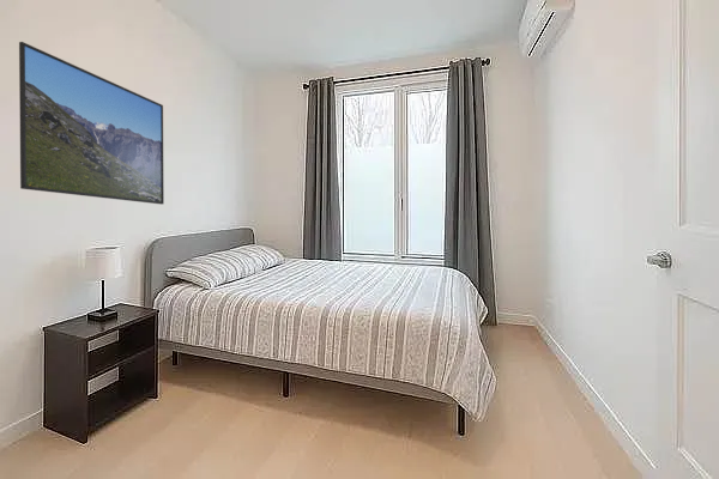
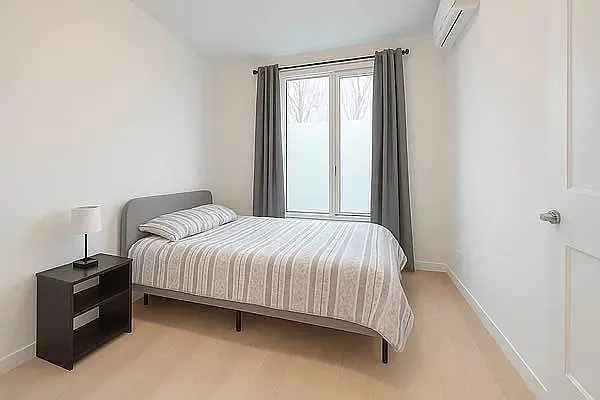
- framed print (105, 138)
